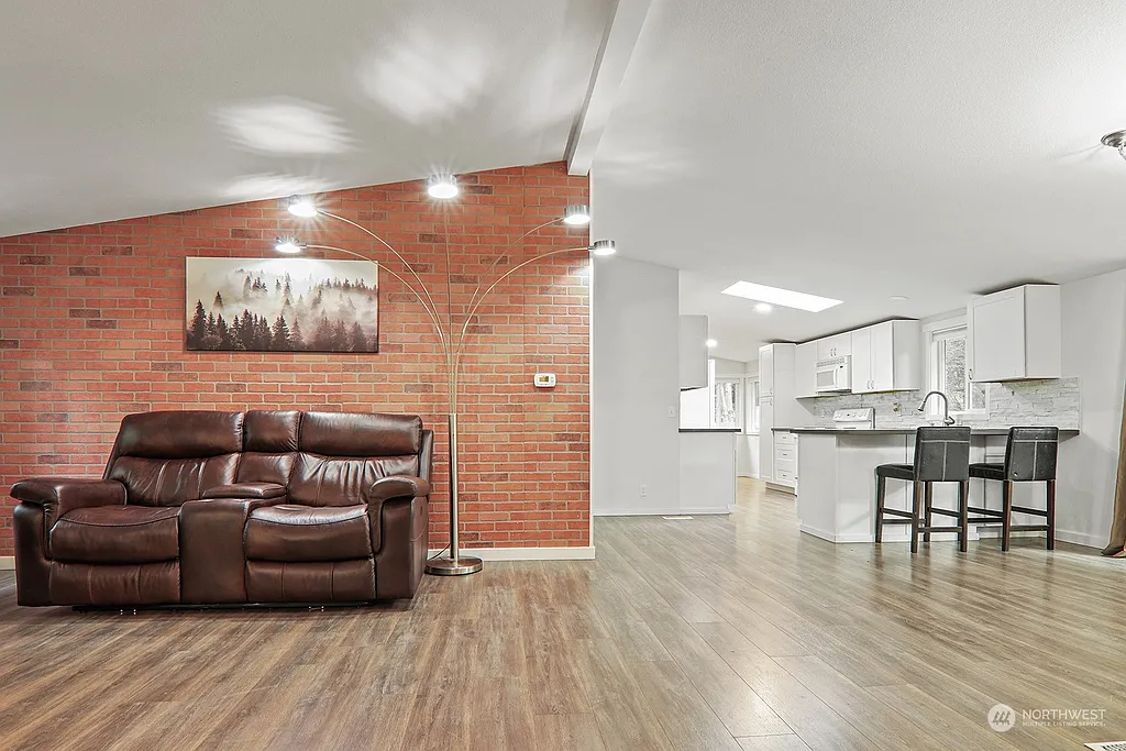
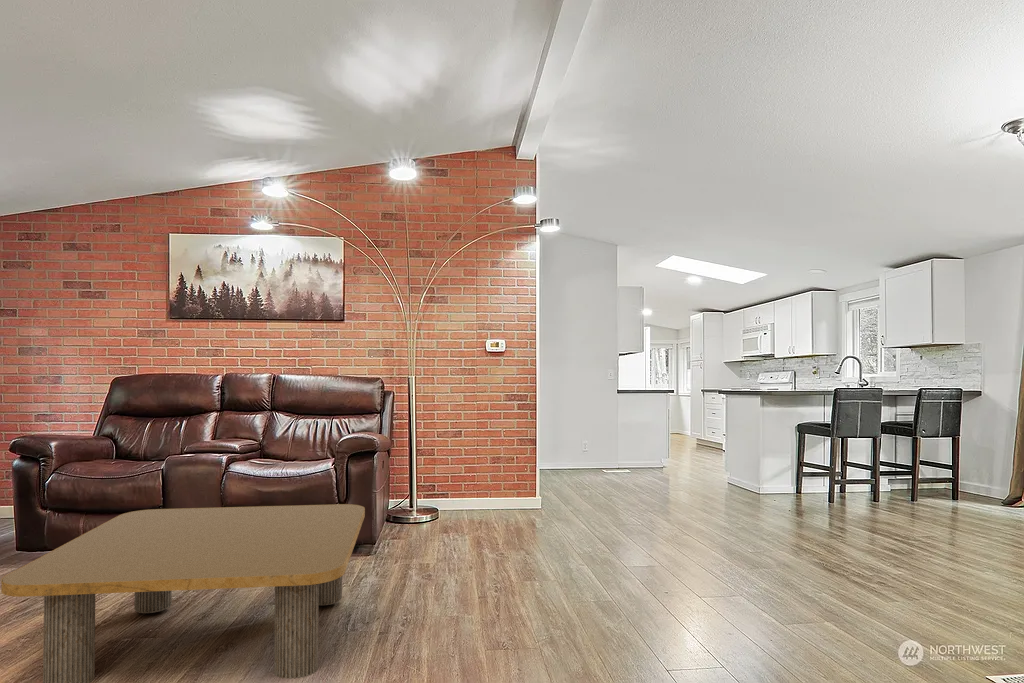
+ coffee table (216, 586)
